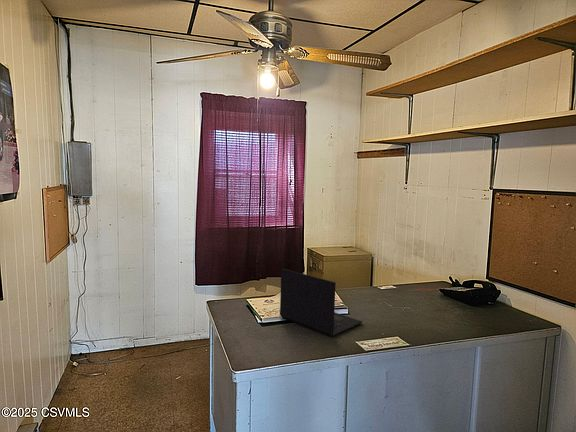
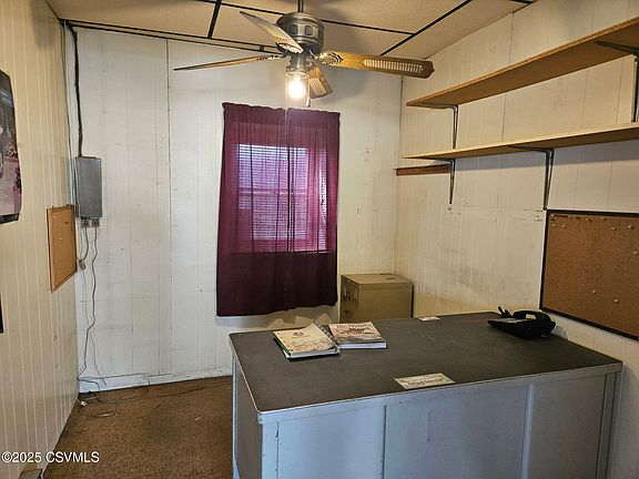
- laptop (321, 295)
